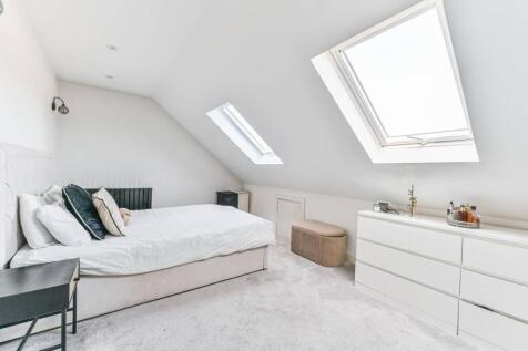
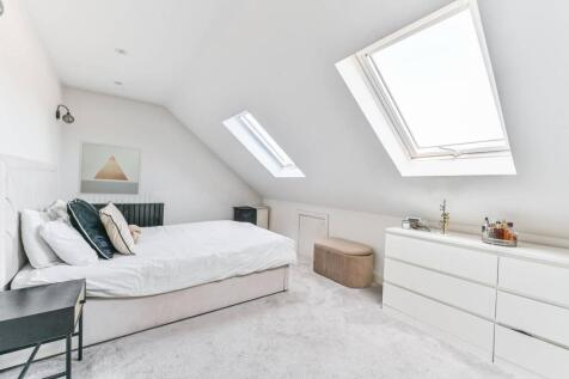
+ wall art (111, 170)
